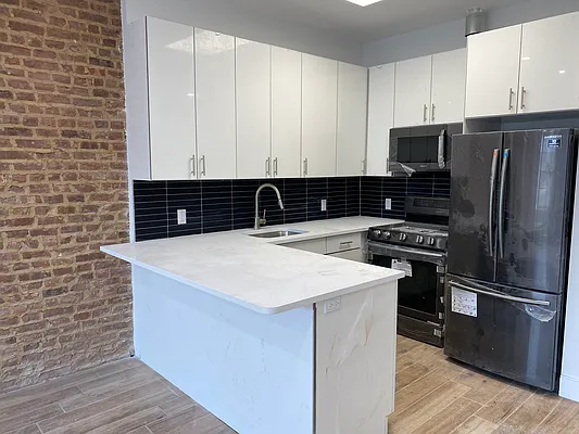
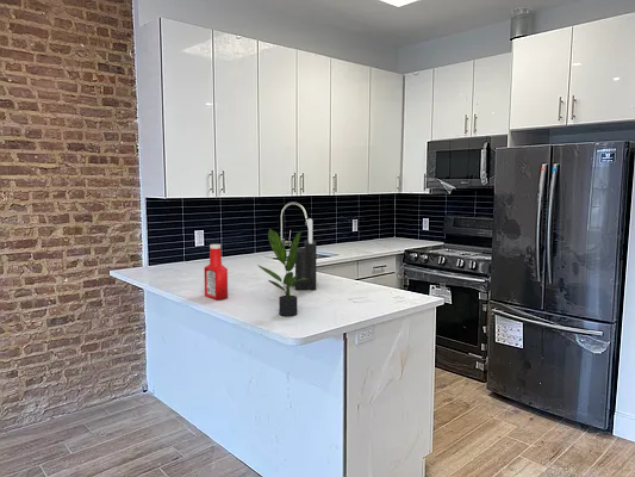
+ potted plant (286, 271)
+ soap bottle (216, 271)
+ knife block (303, 253)
